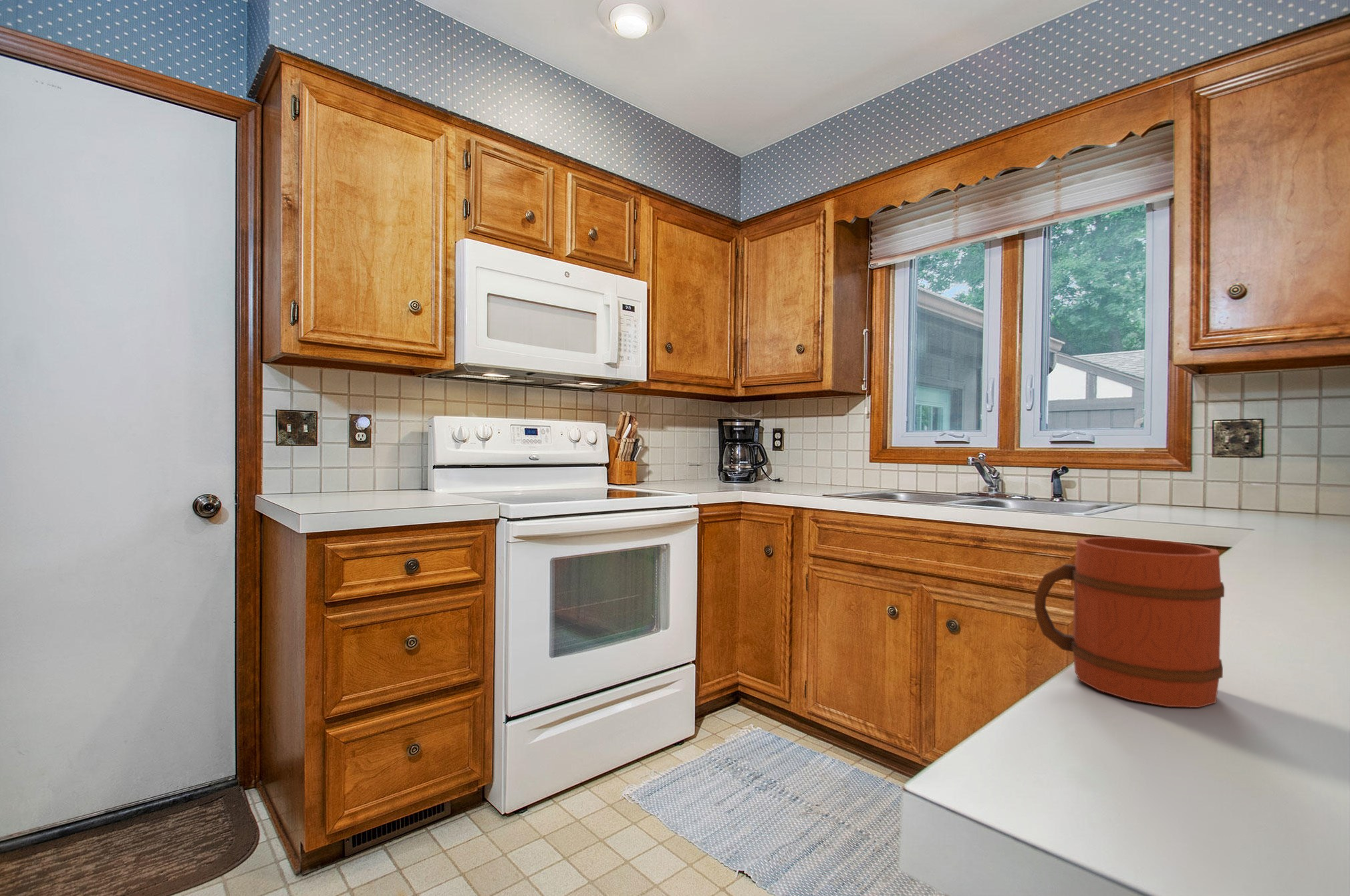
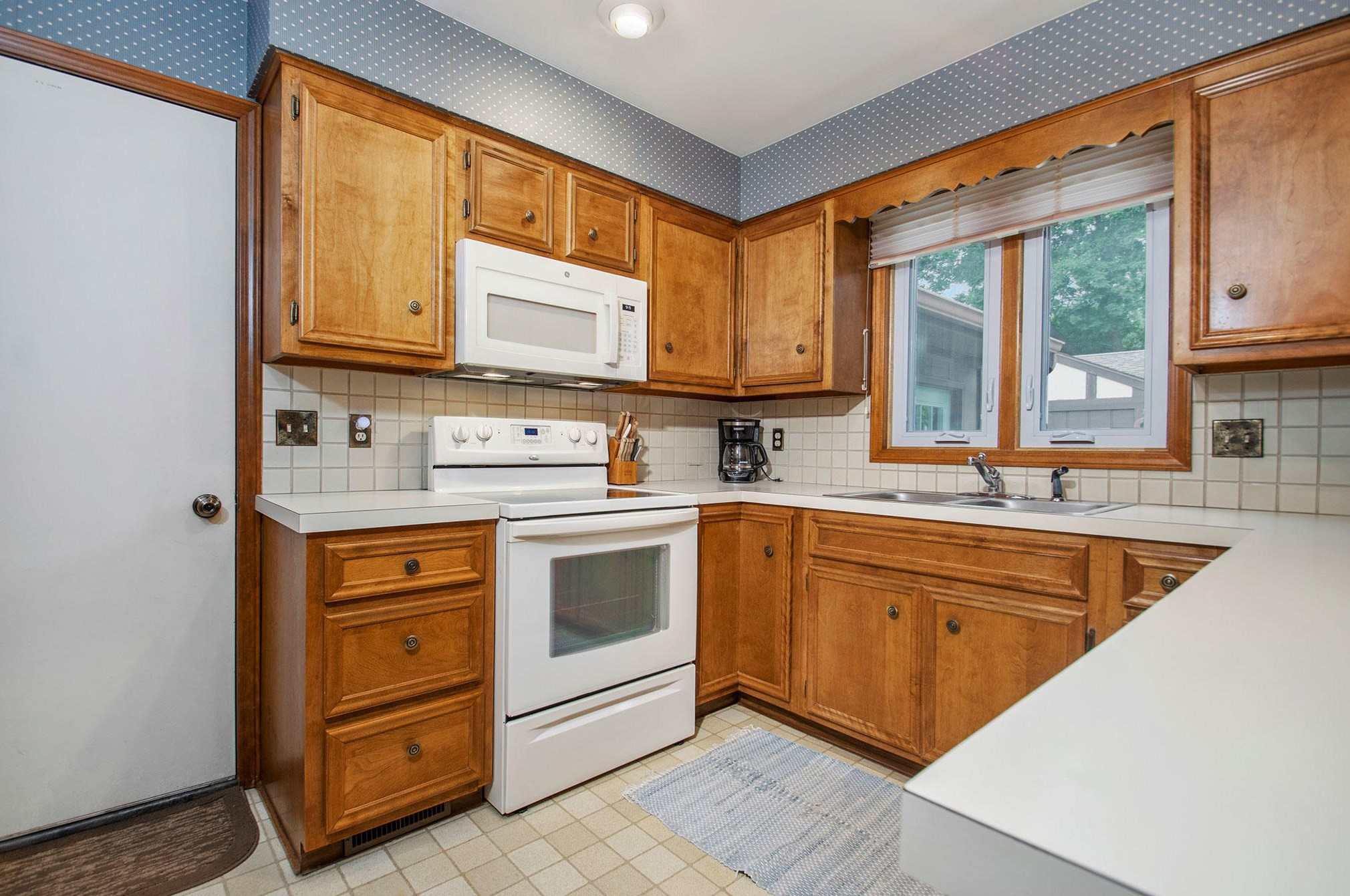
- mug (1122, 612)
